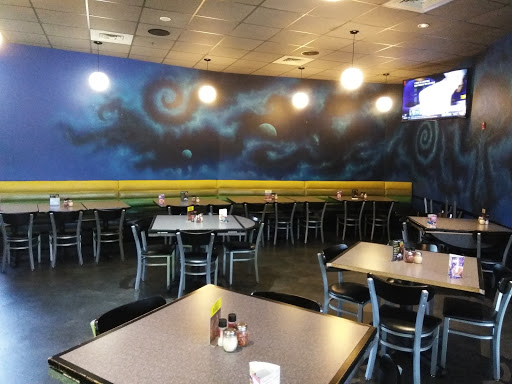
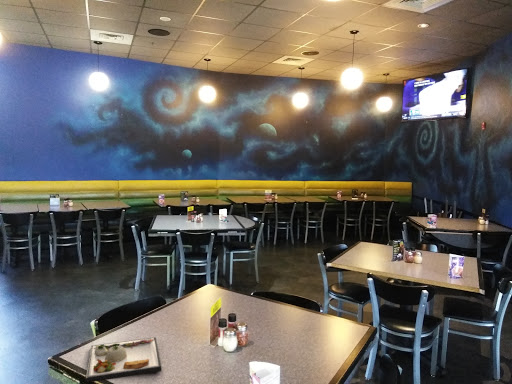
+ dinner plate (124, 352)
